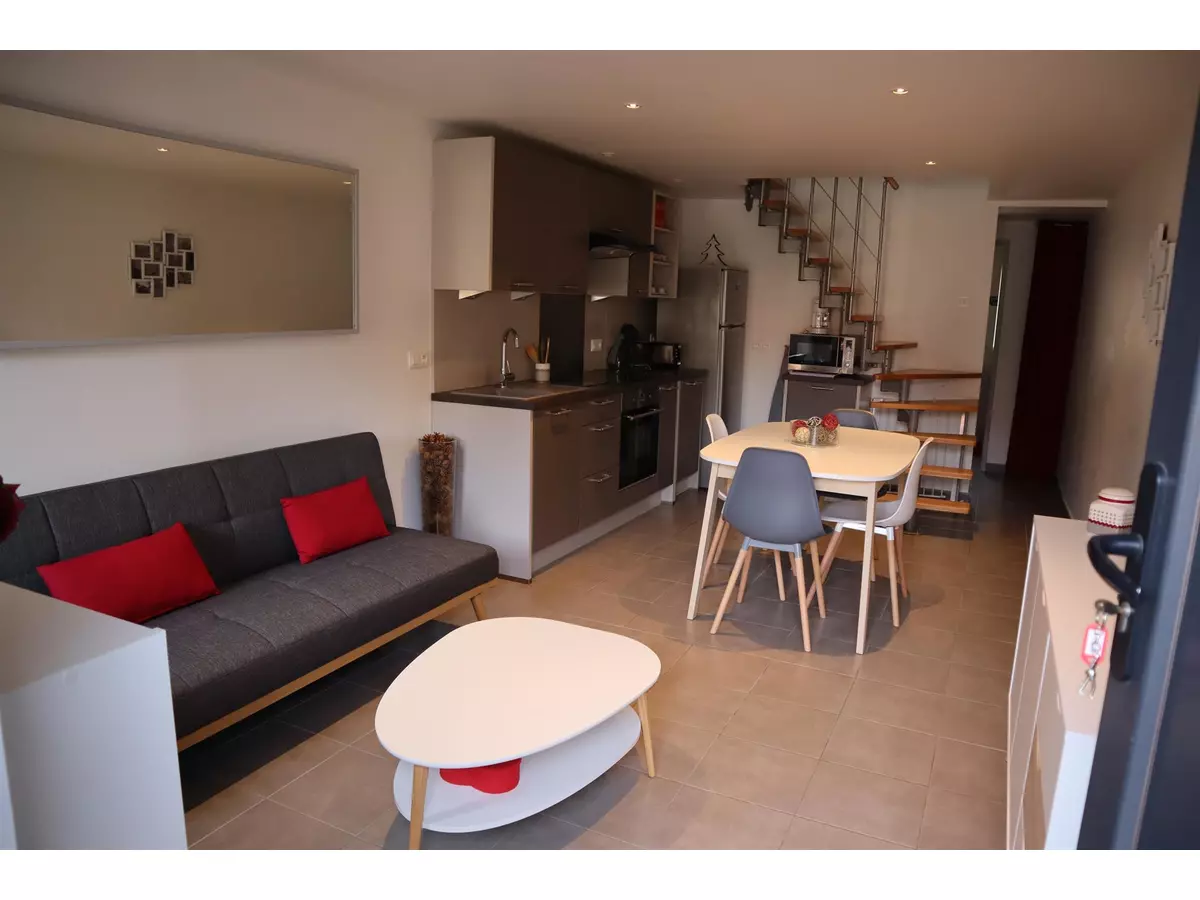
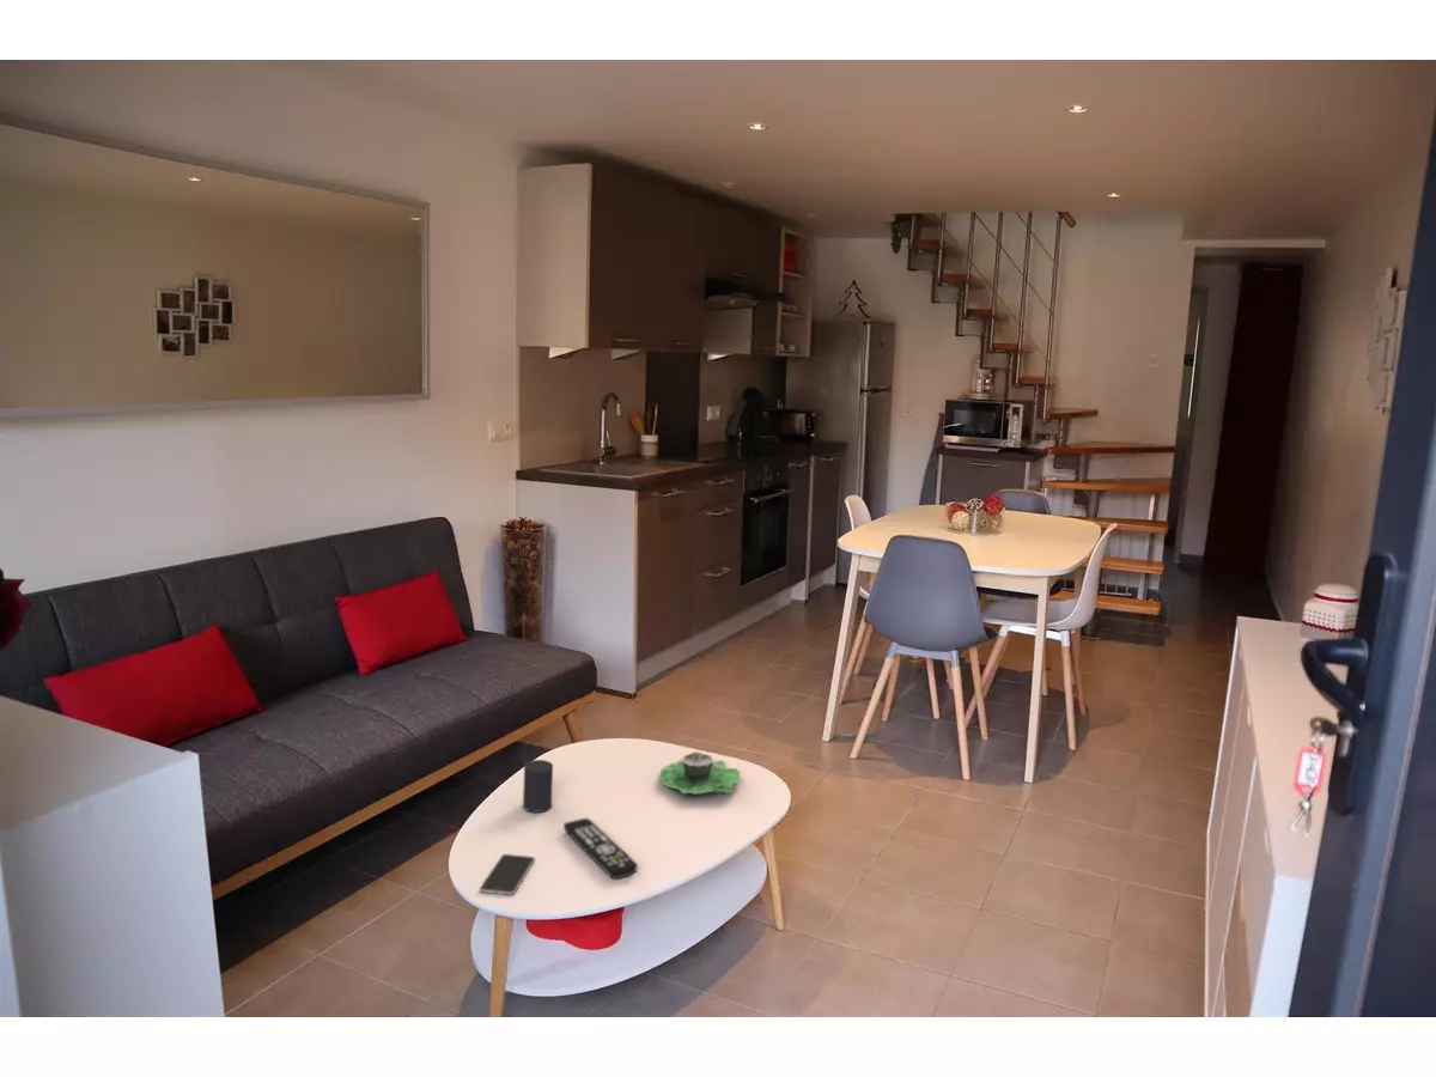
+ remote control (598, 847)
+ succulent planter (699, 767)
+ cup (537, 785)
+ smartphone (507, 874)
